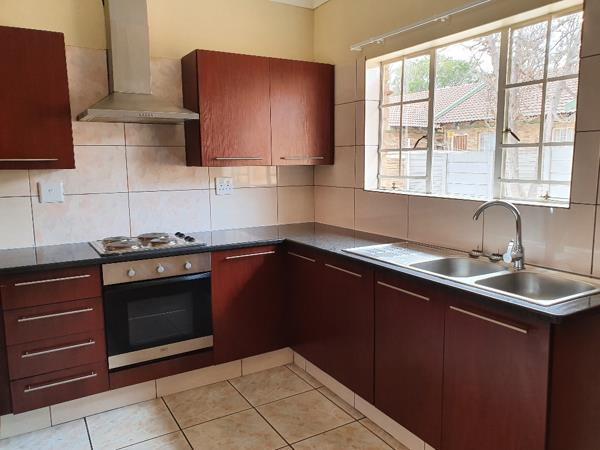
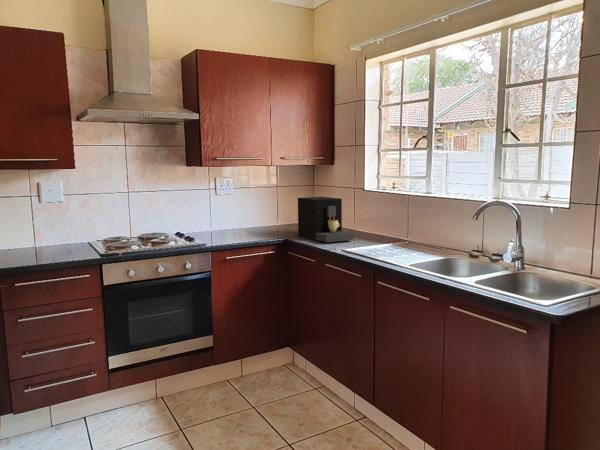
+ coffee maker (324, 218)
